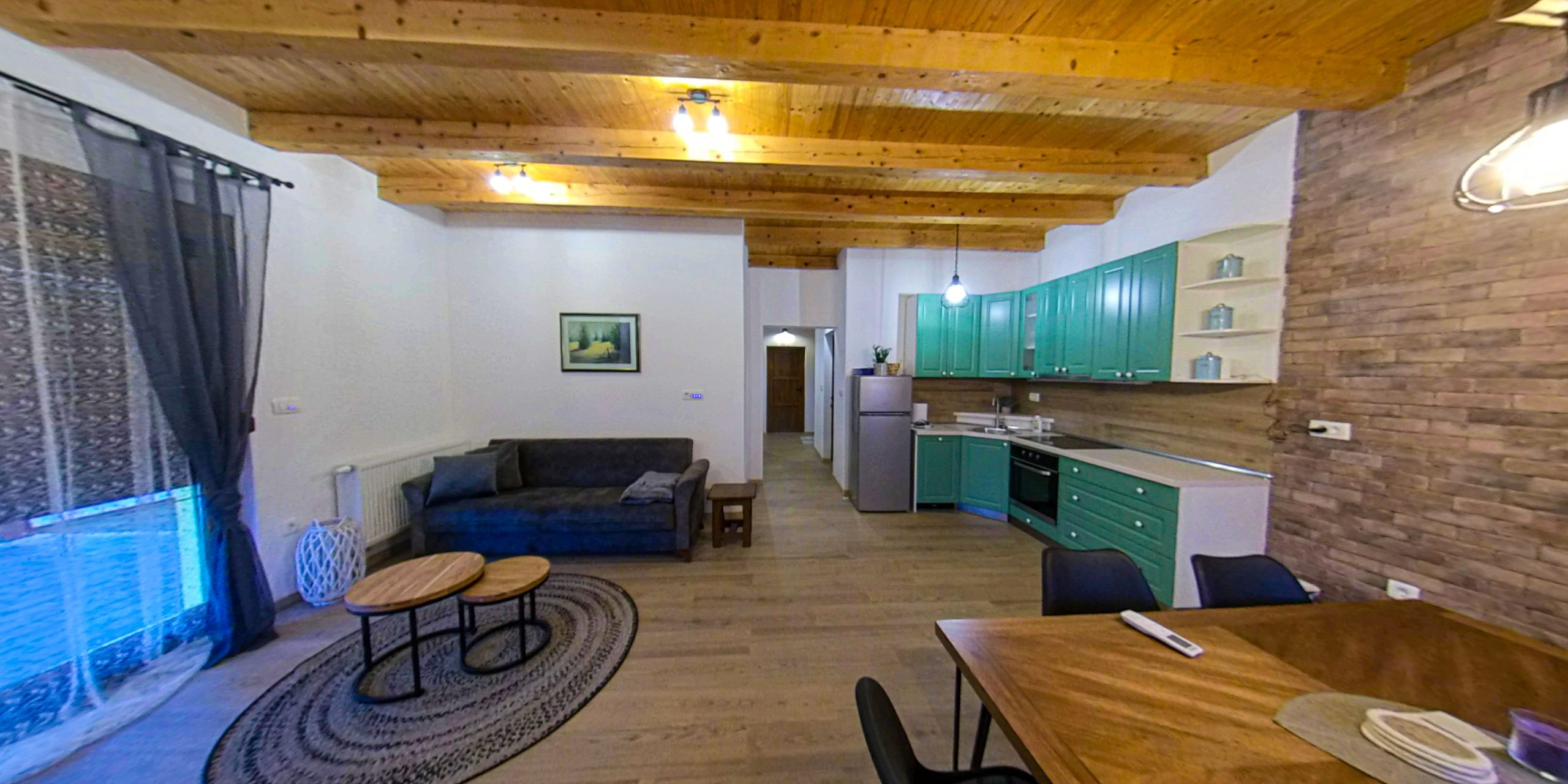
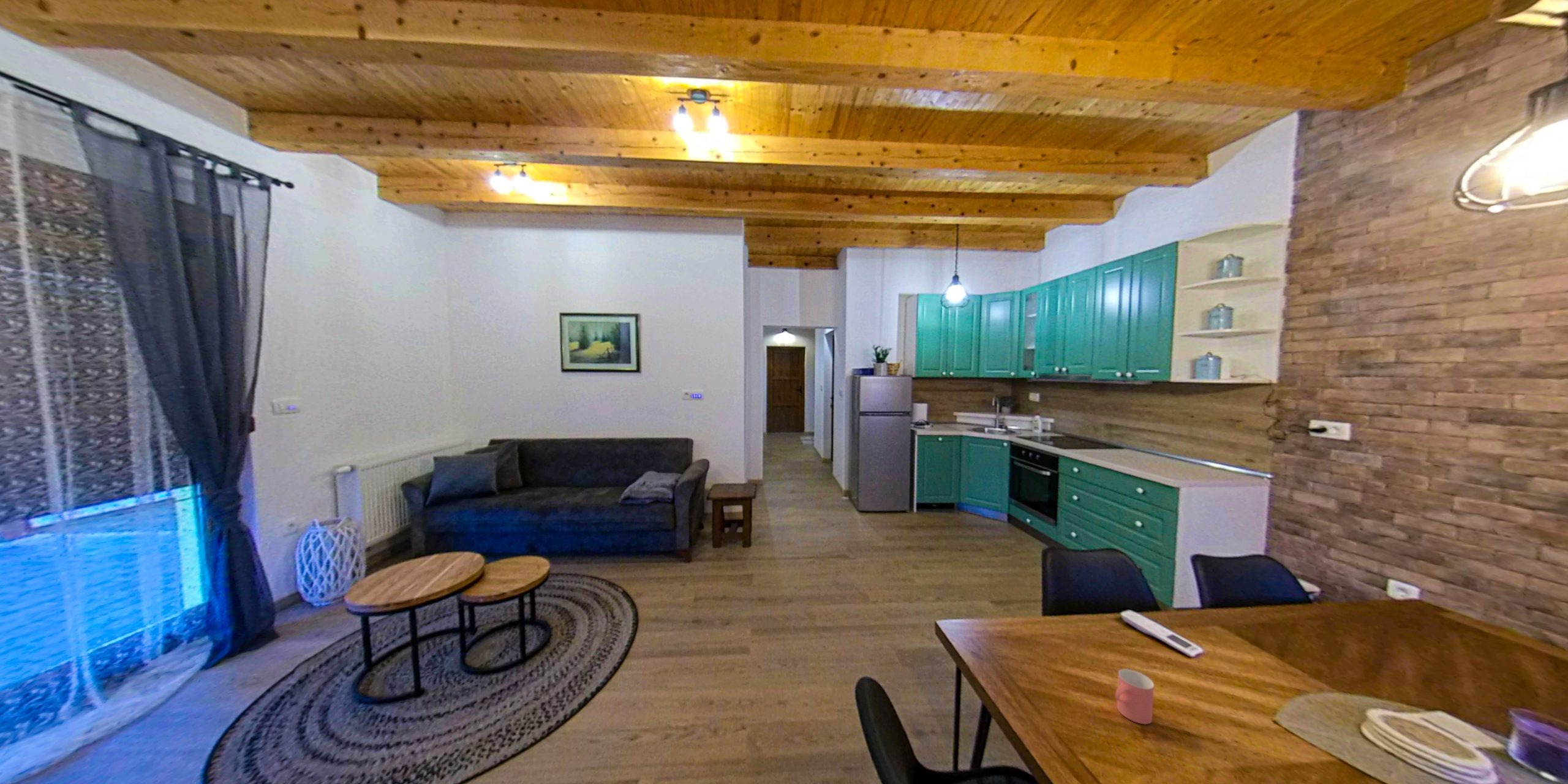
+ cup (1130, 697)
